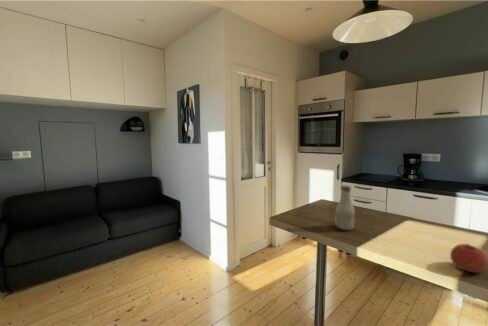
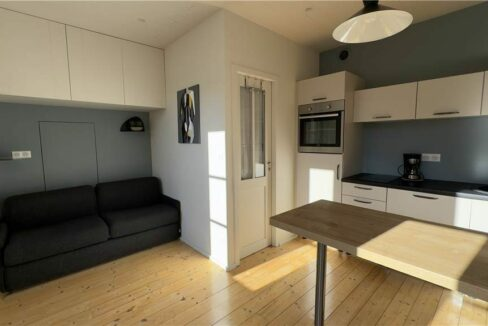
- fruit (467, 255)
- bottle (345, 207)
